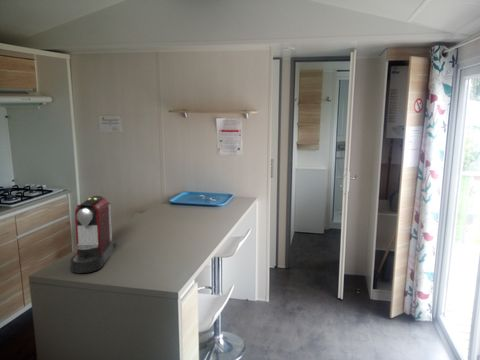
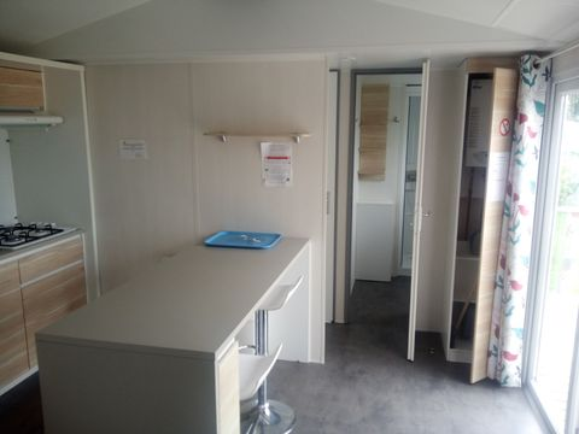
- coffee maker (92, 228)
